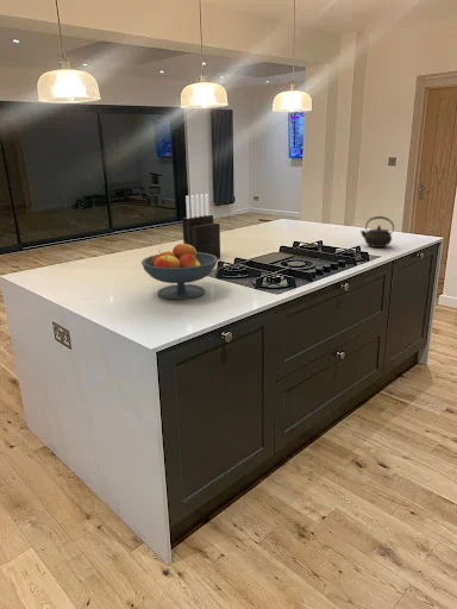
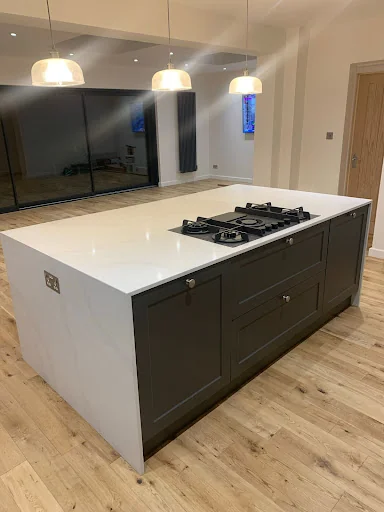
- knife block (202, 227)
- kettle (376, 231)
- fruit bowl (180, 270)
